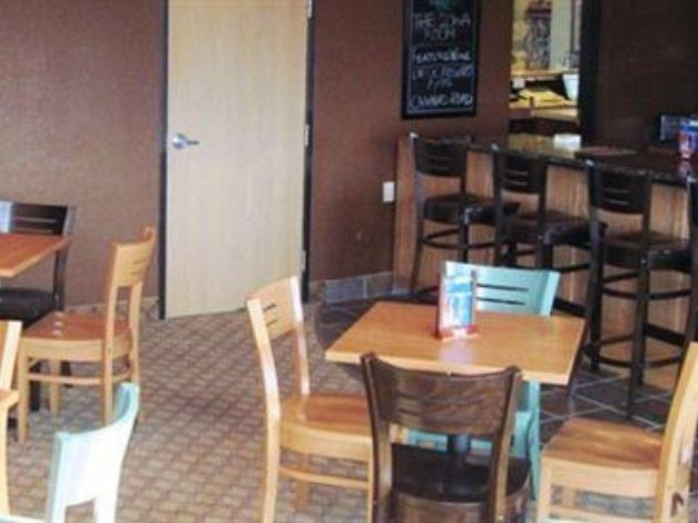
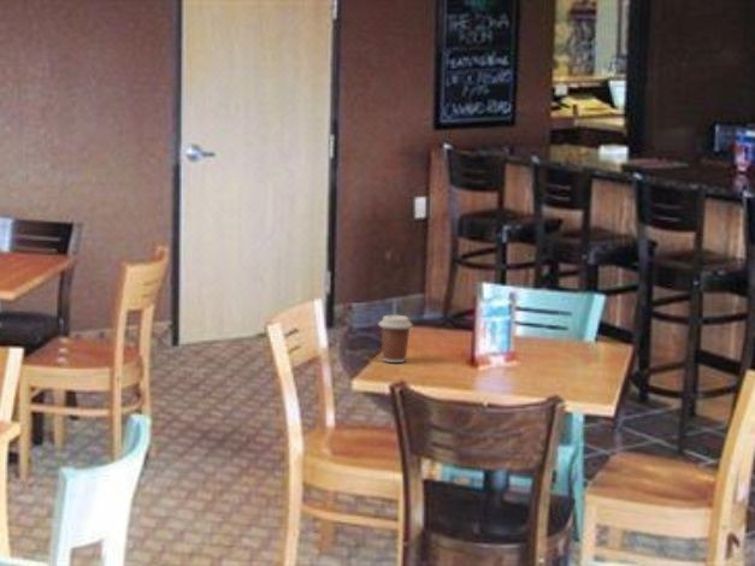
+ coffee cup (395, 338)
